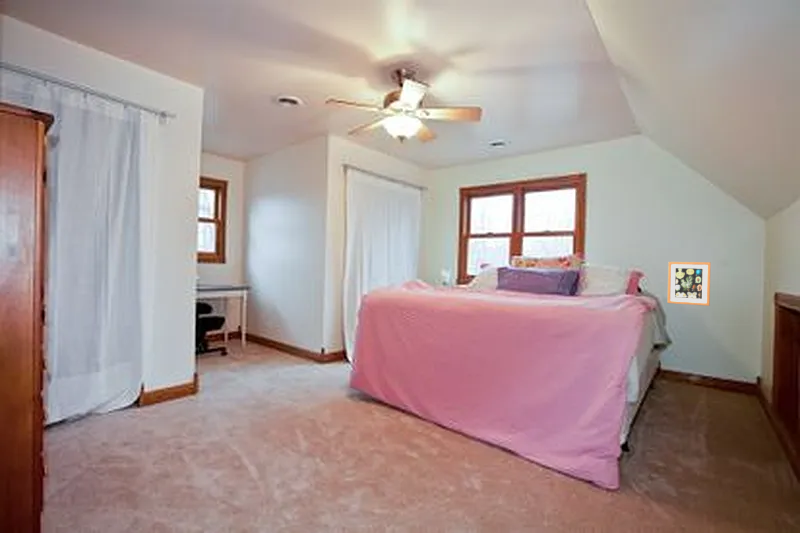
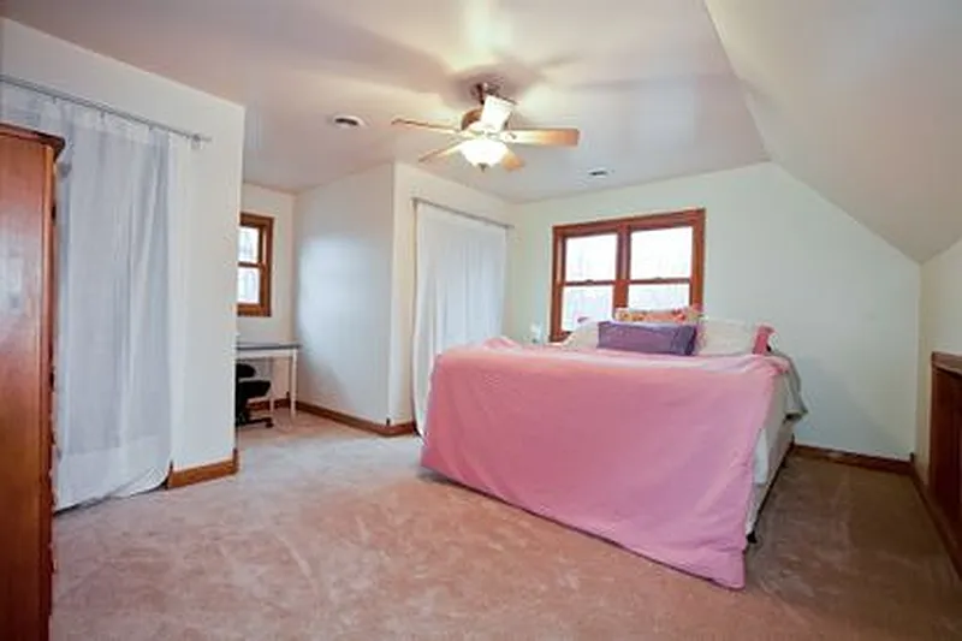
- wall art (688, 283)
